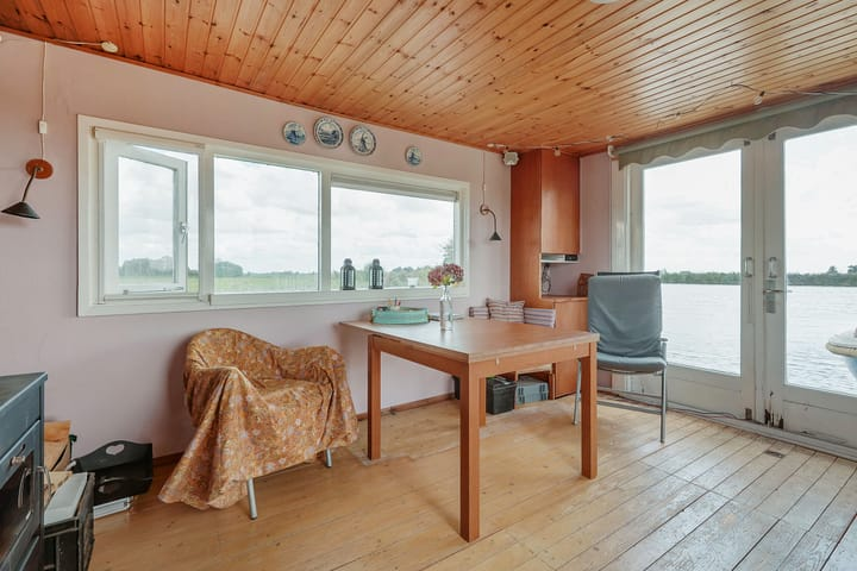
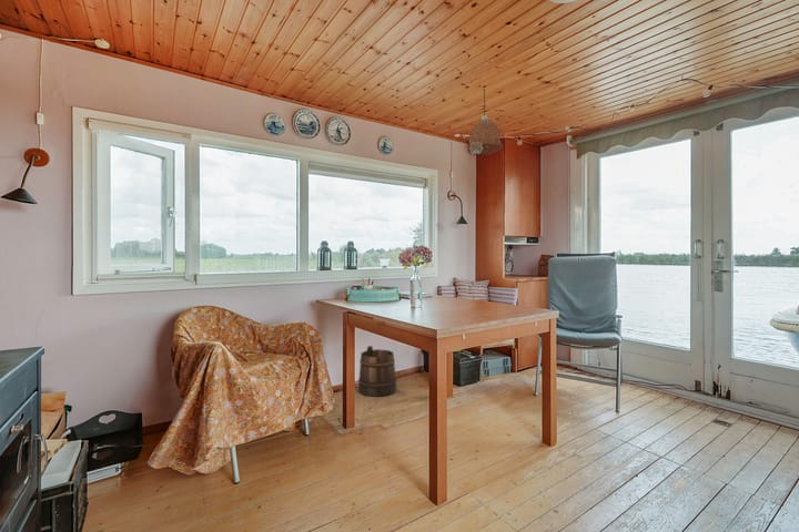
+ pendant lamp (484, 117)
+ bucket (377, 368)
